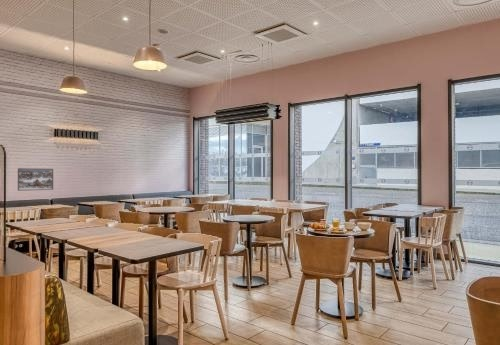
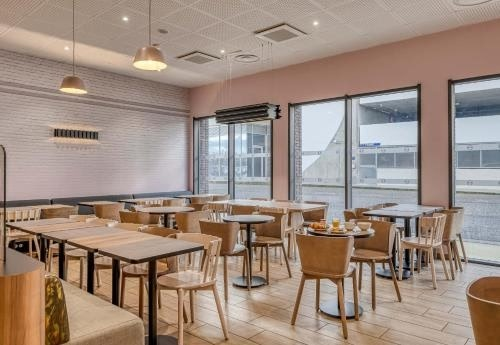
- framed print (36, 179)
